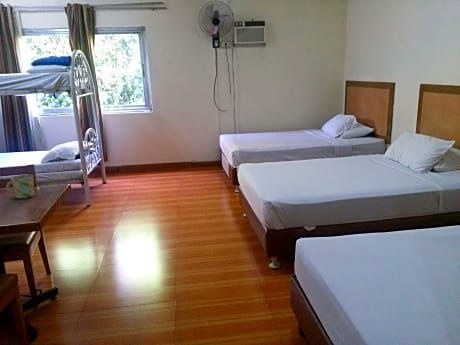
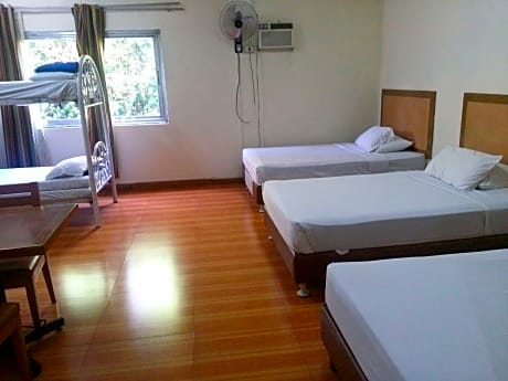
- mug (20, 186)
